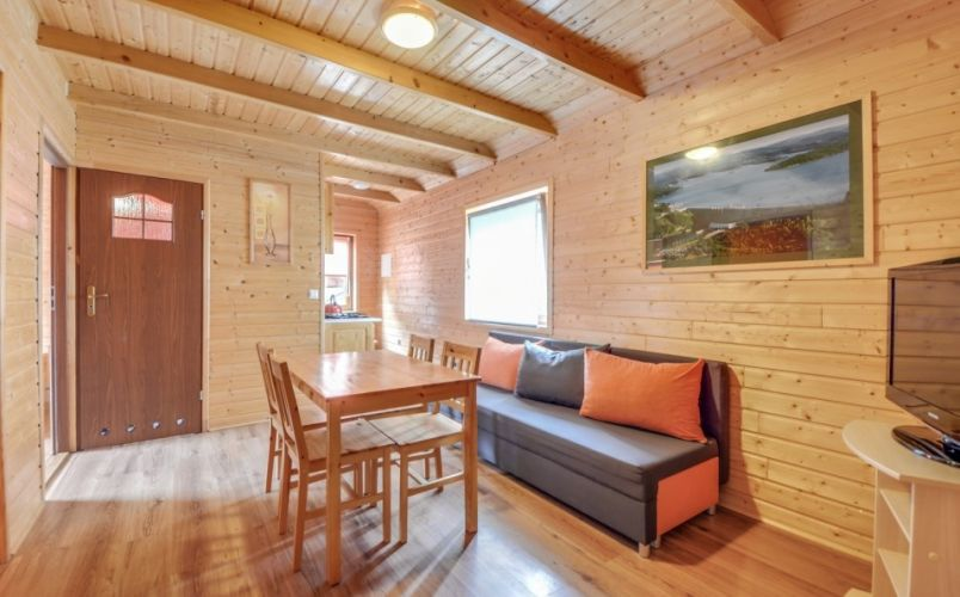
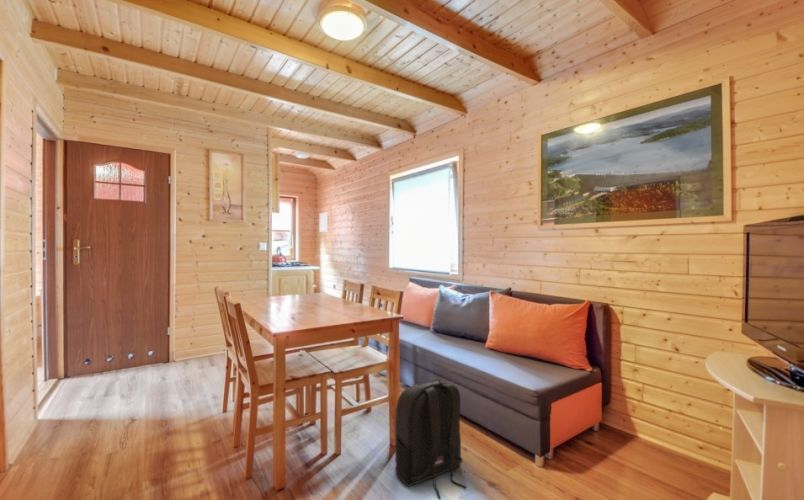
+ backpack (432, 426)
